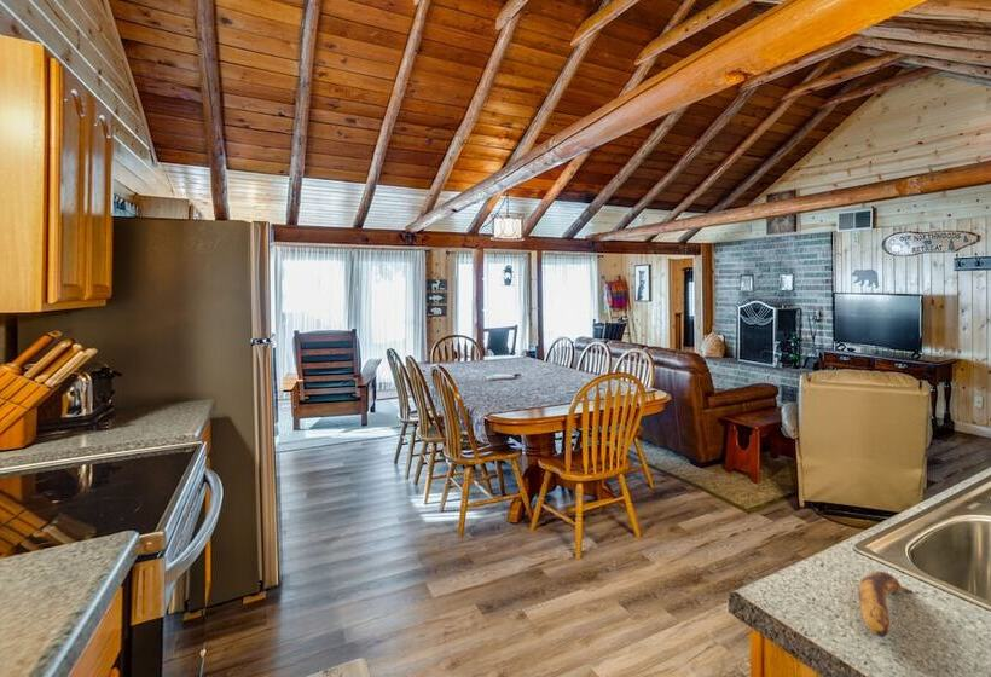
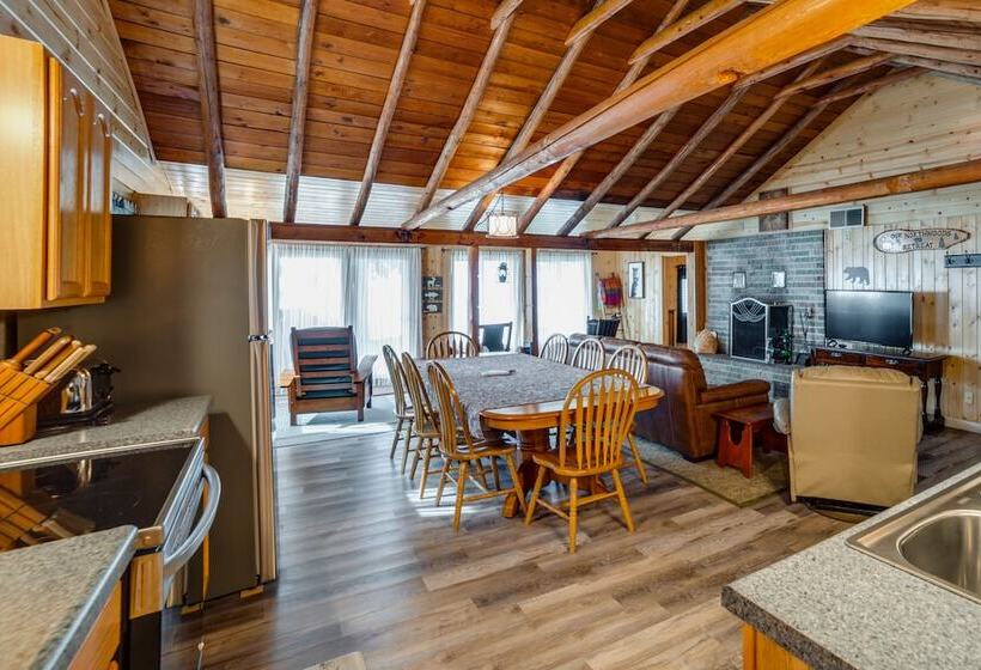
- banana (881, 597)
